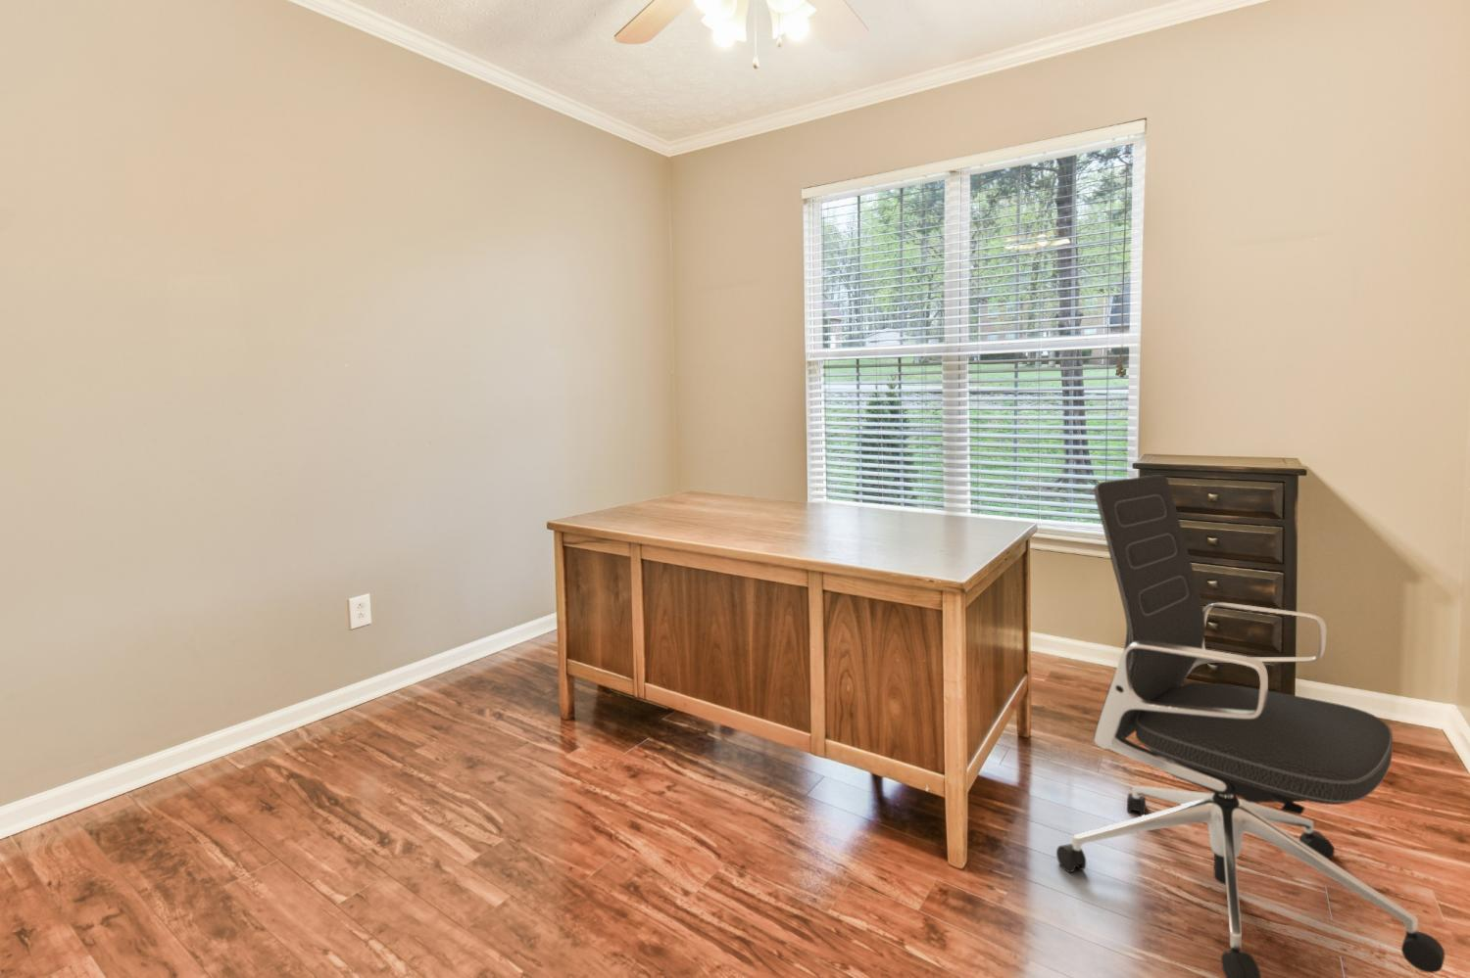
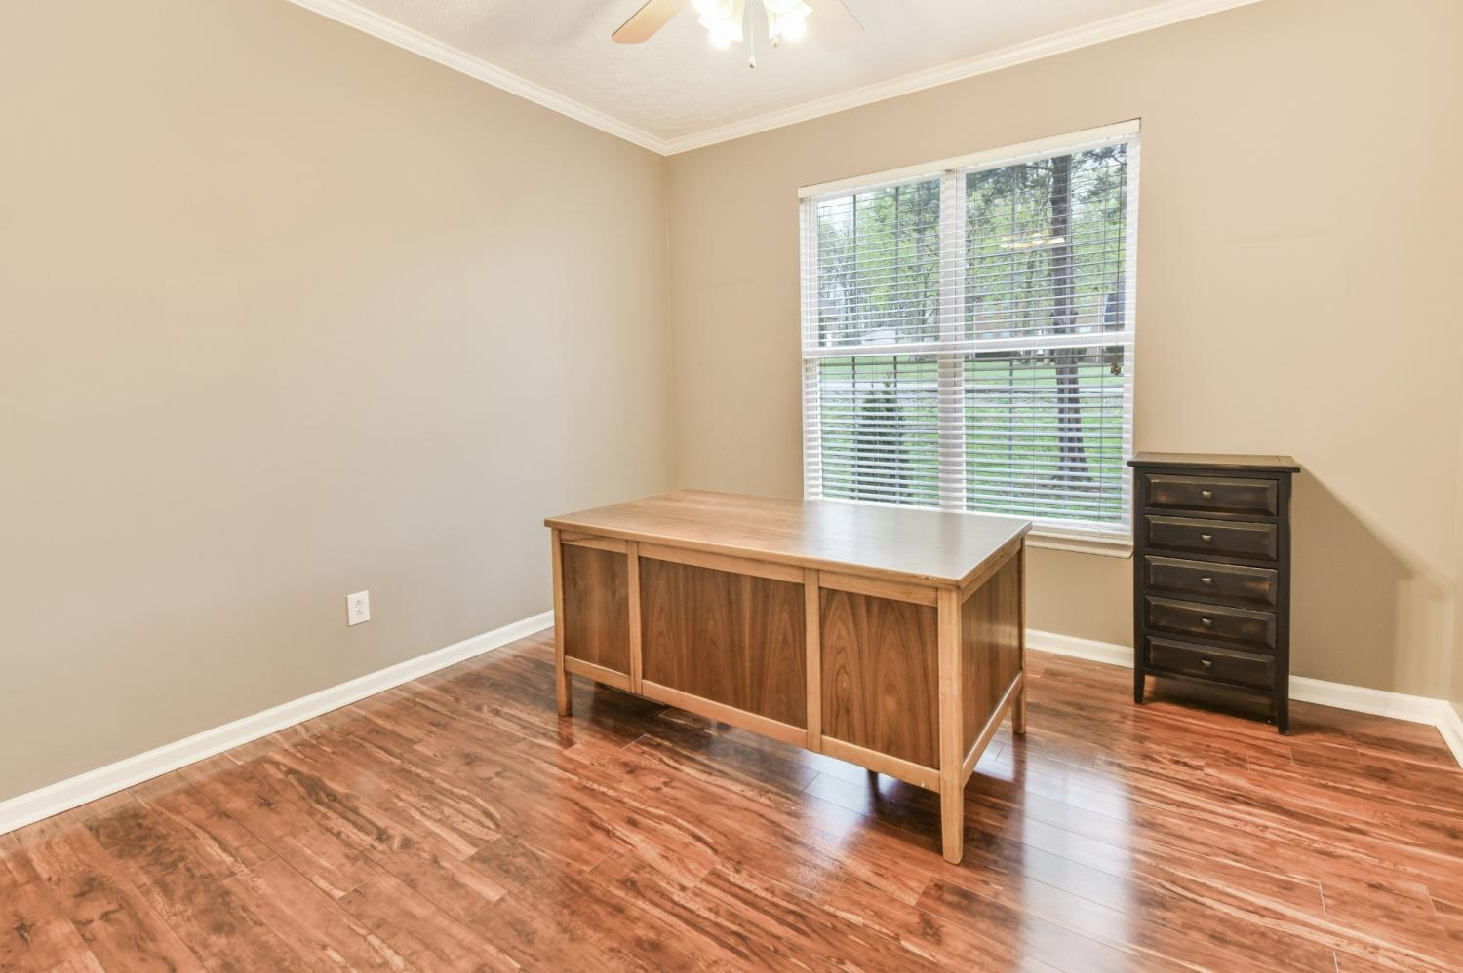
- office chair (1242, 691)
